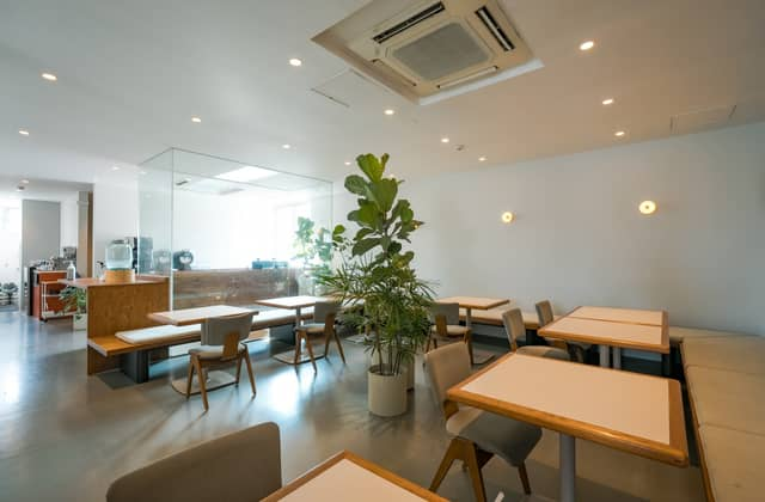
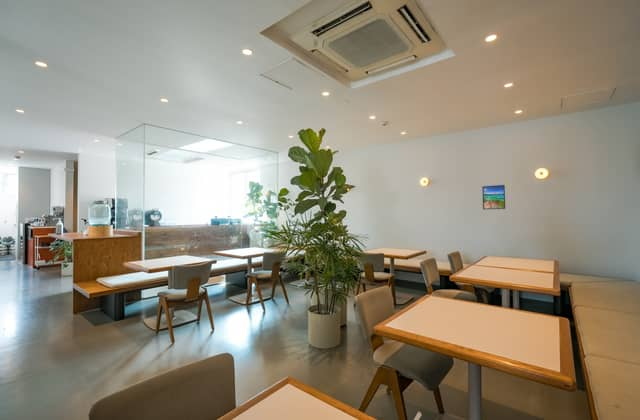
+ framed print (493, 197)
